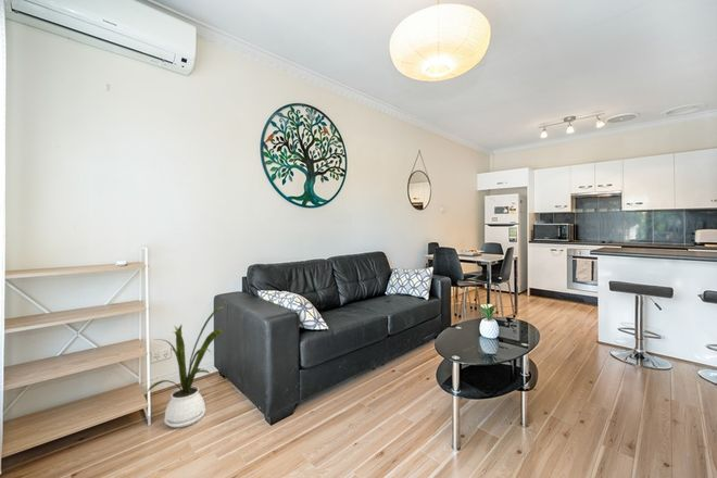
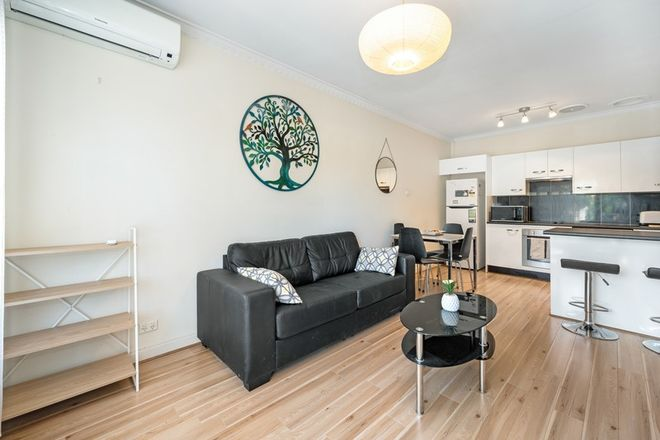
- house plant (190, 364)
